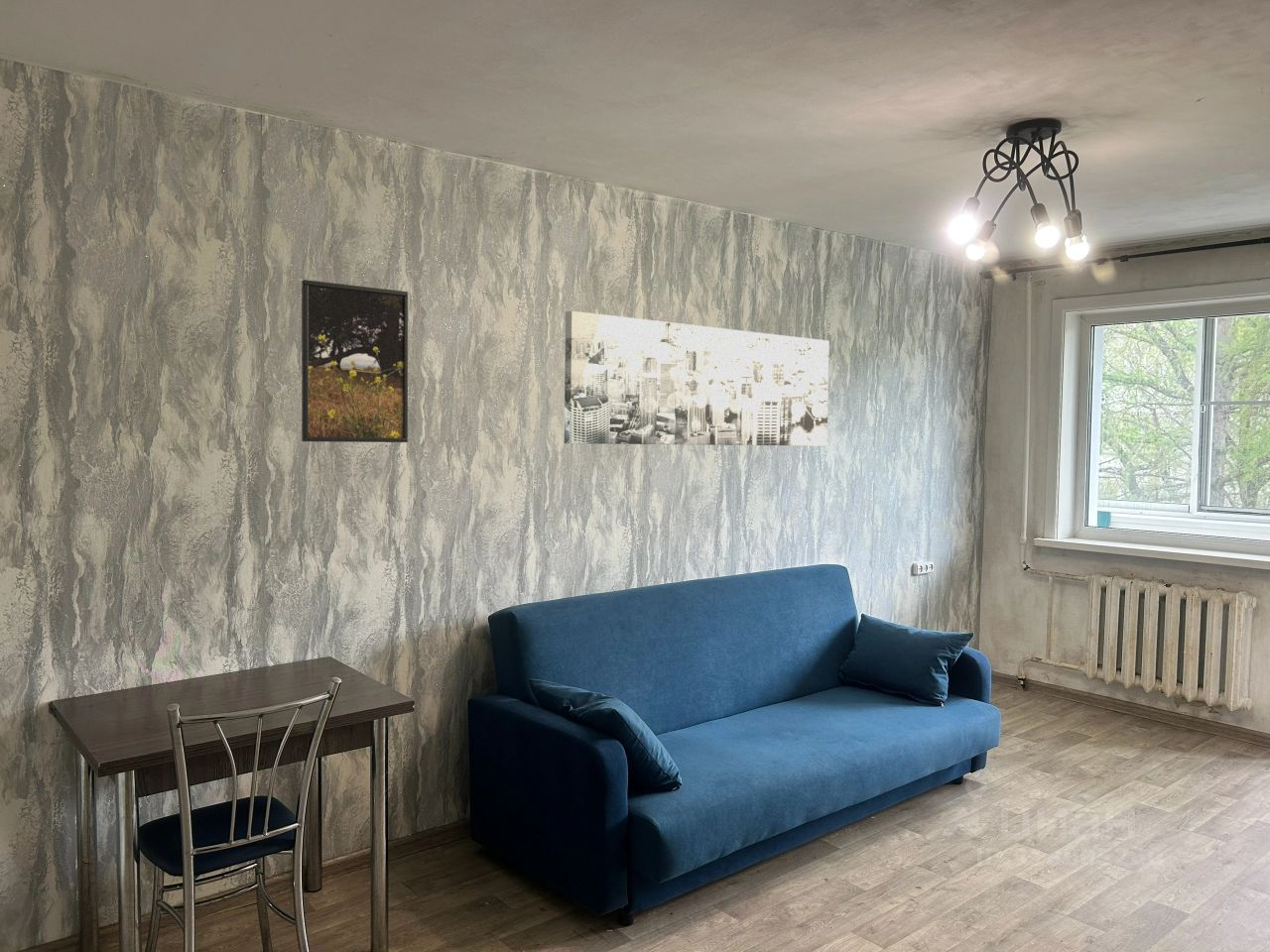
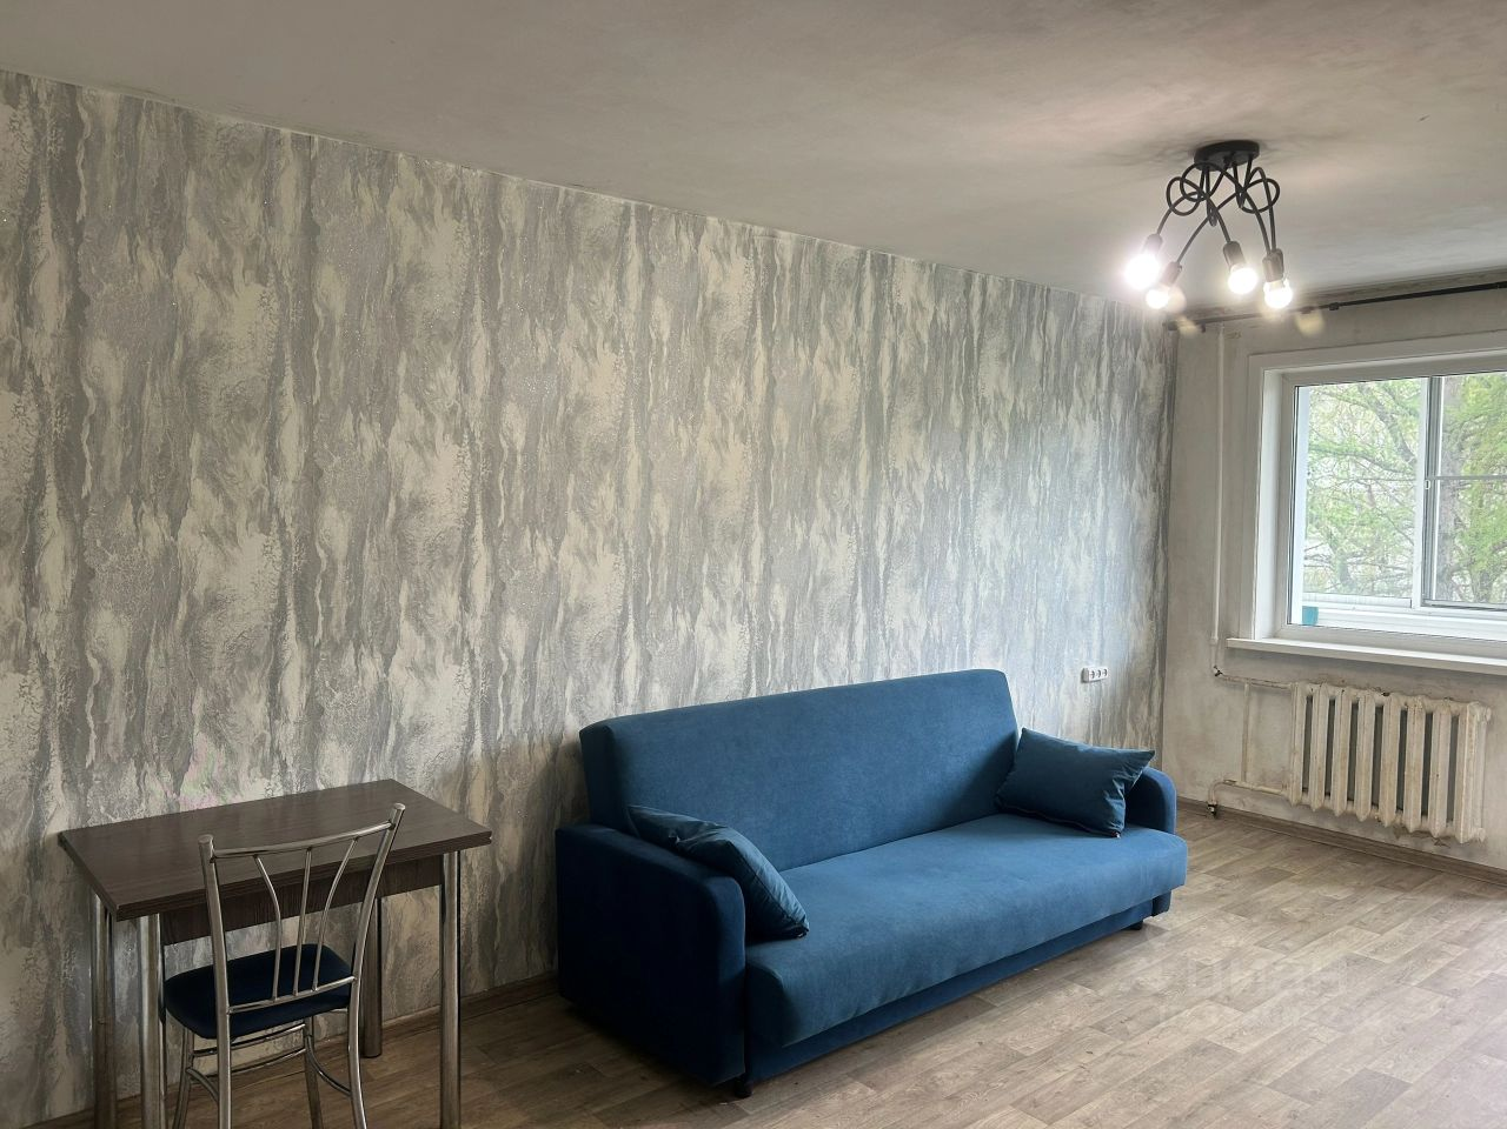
- wall art (710, 386)
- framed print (356, 364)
